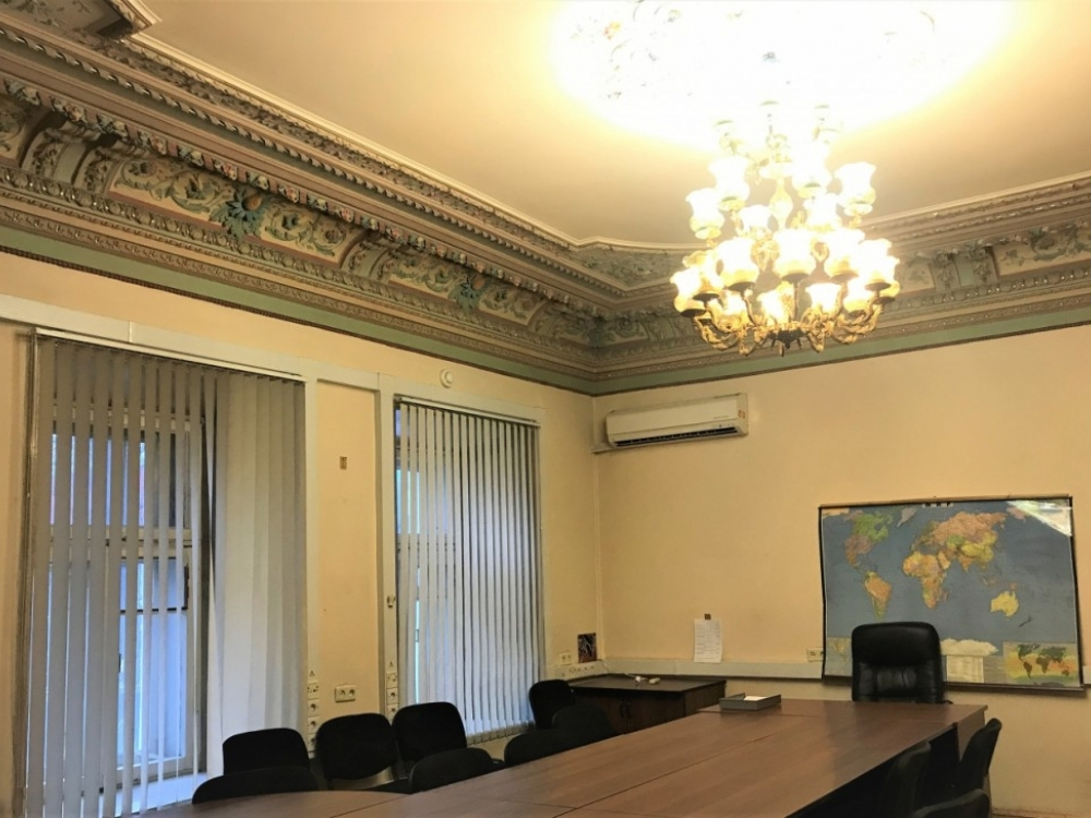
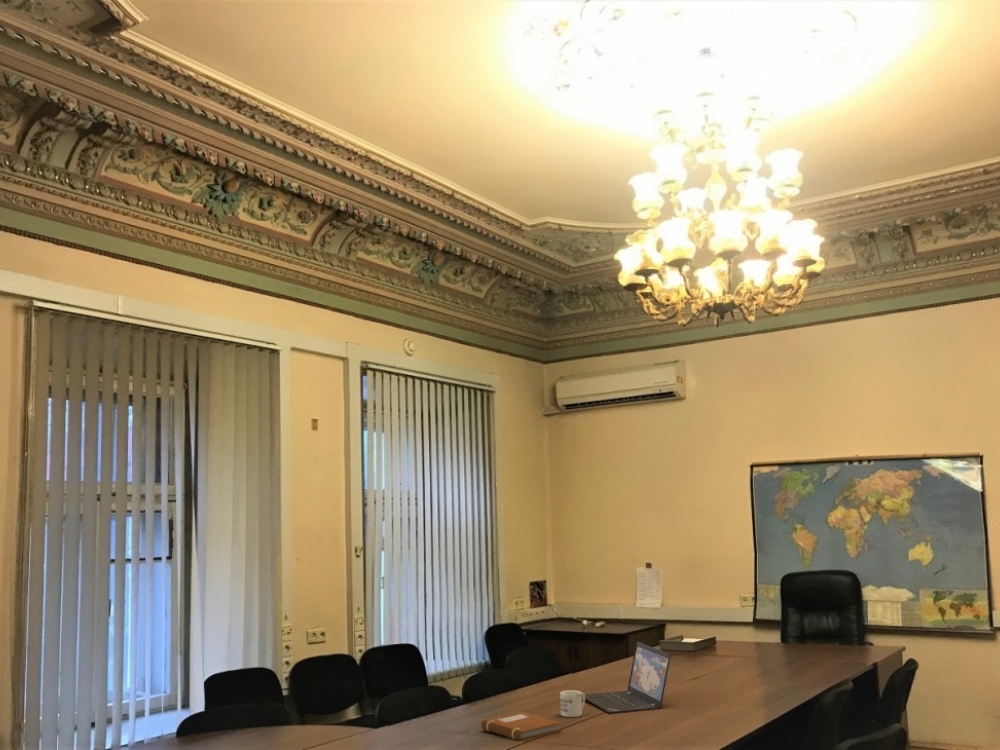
+ laptop (629, 679)
+ notebook (519, 725)
+ mug (574, 703)
